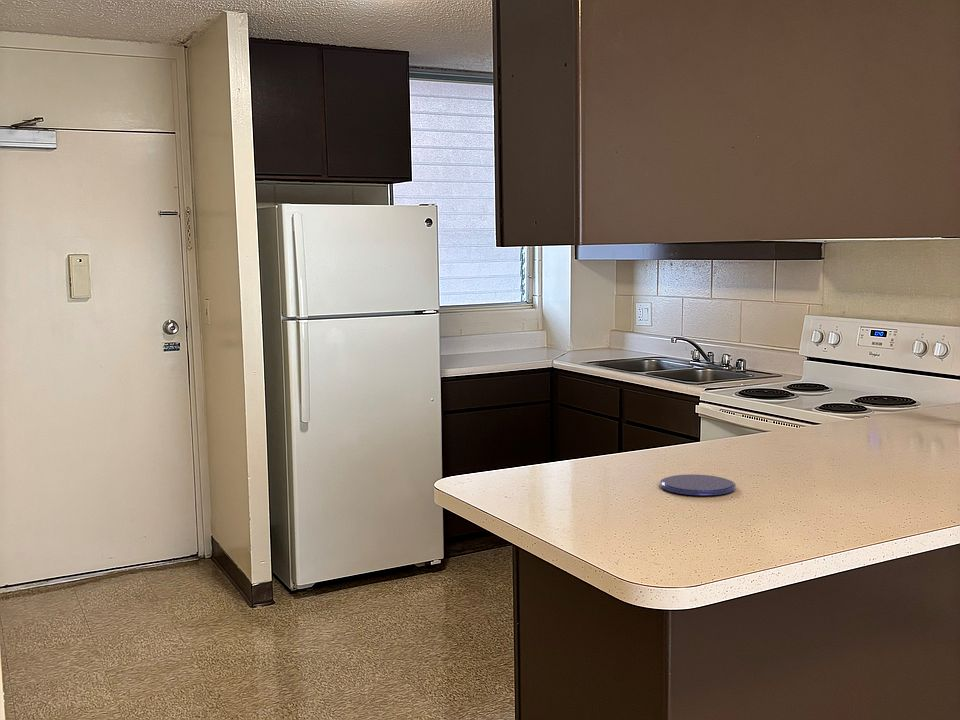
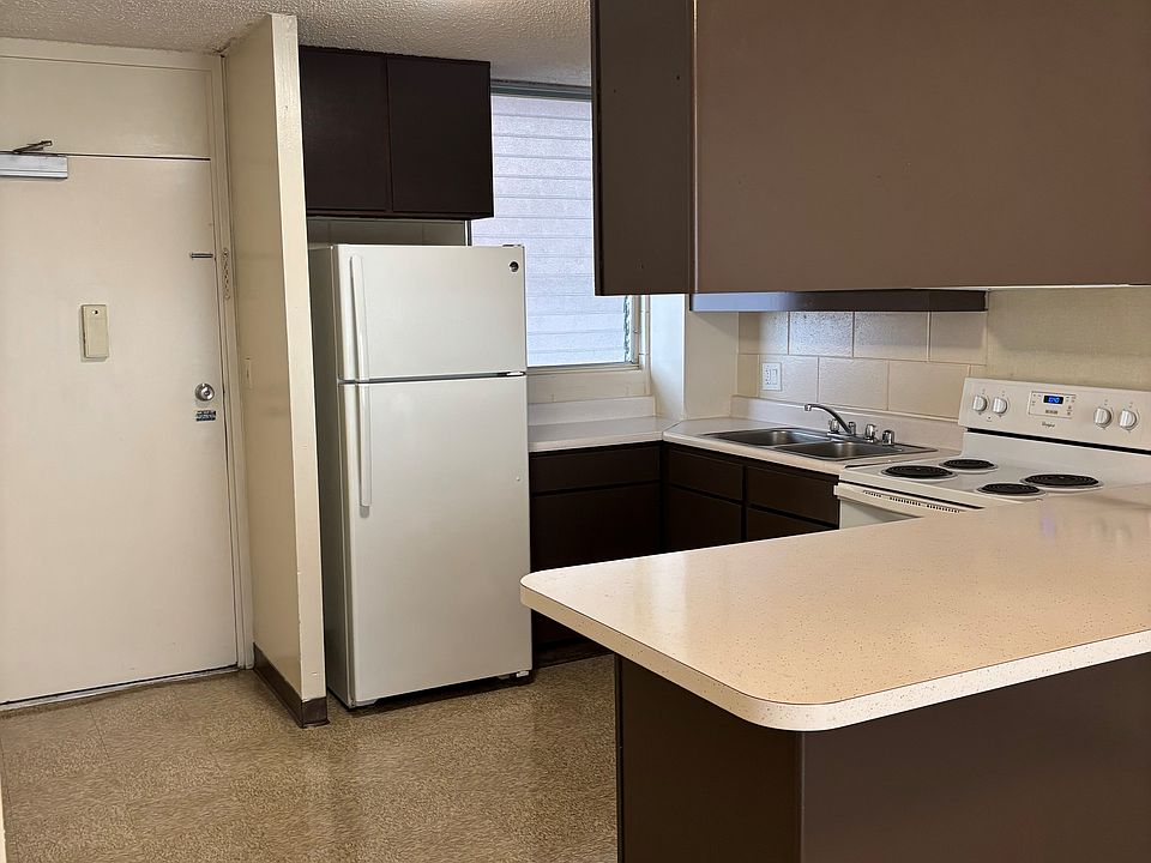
- saucer (697, 484)
